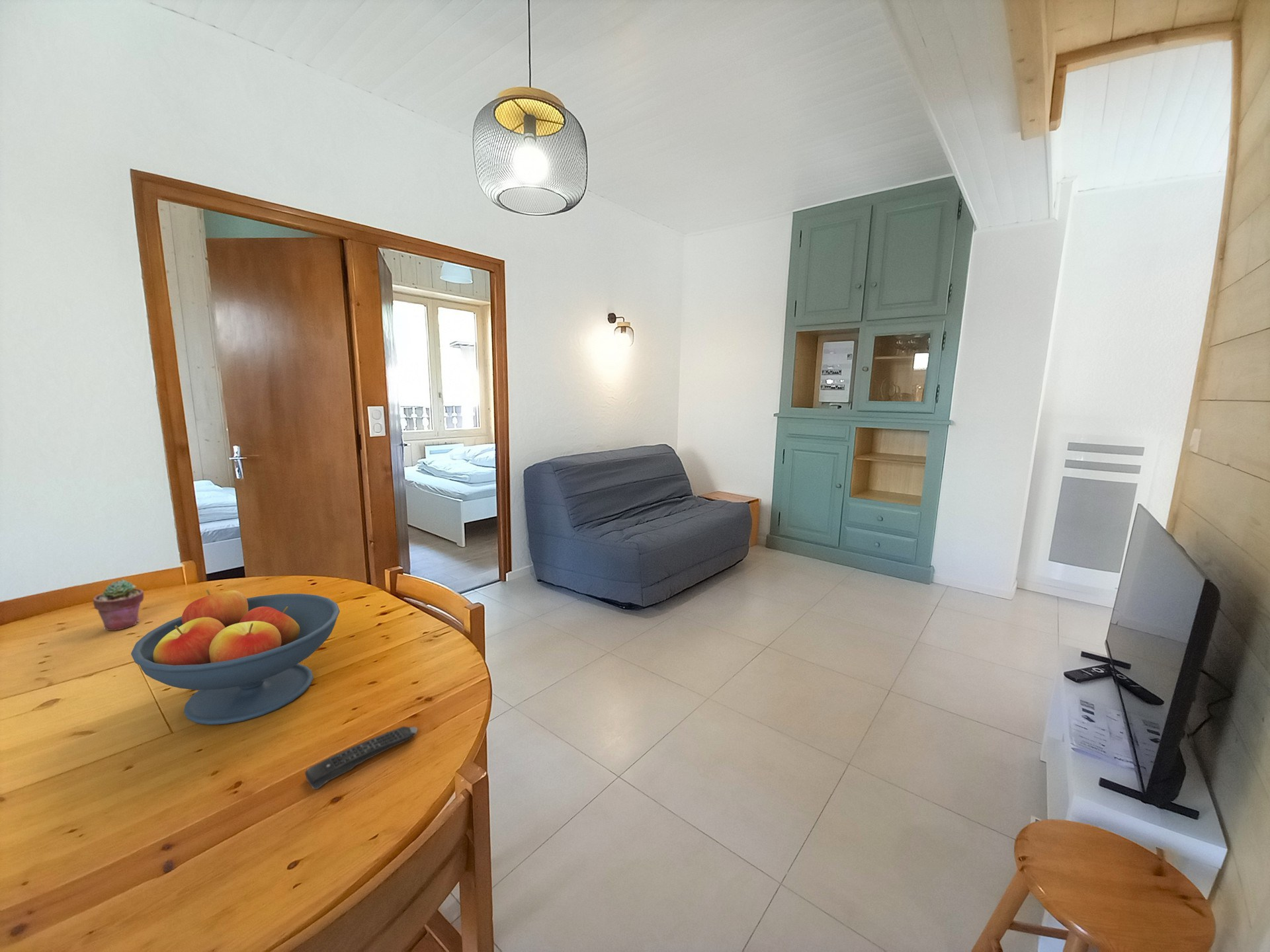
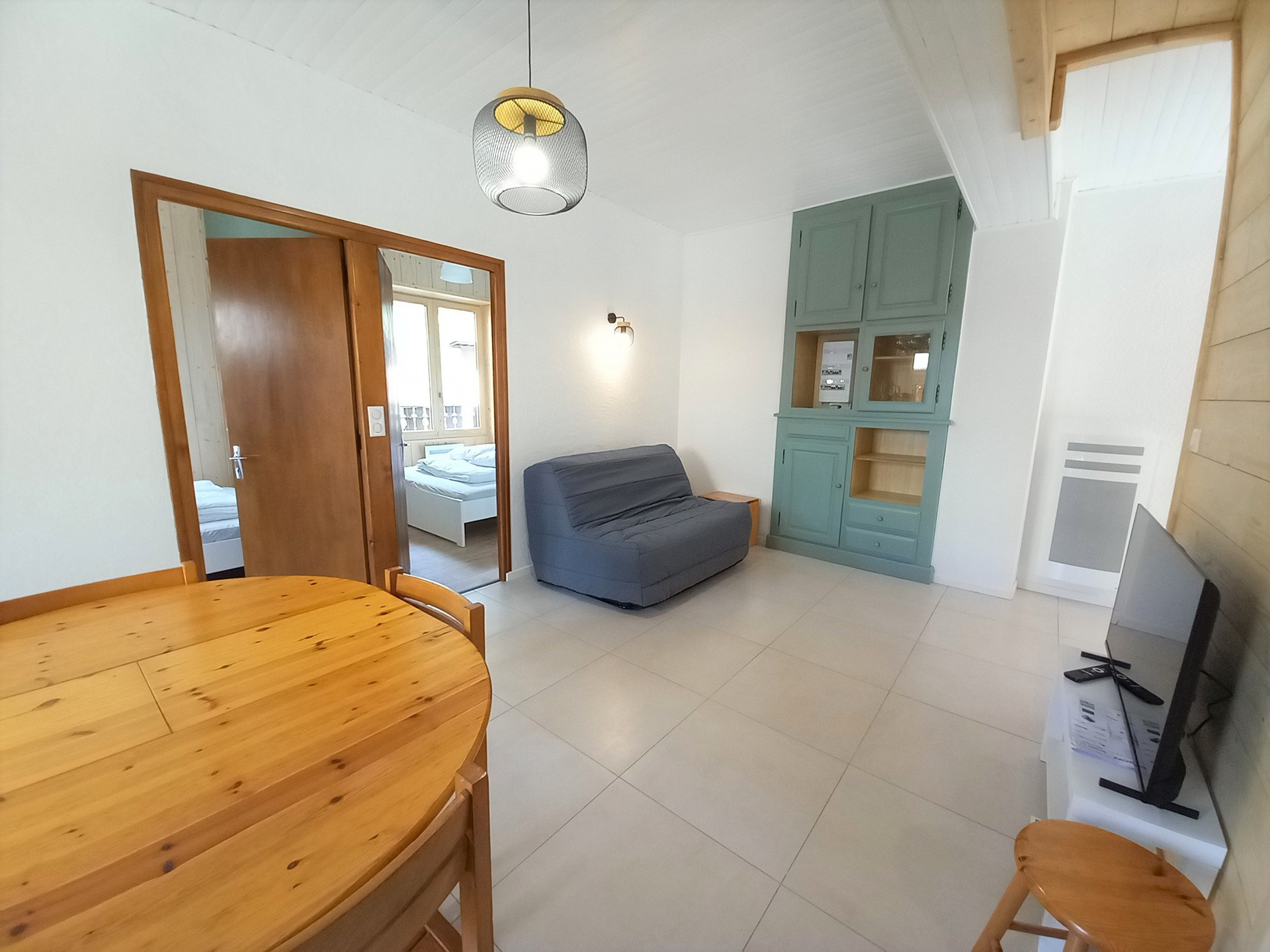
- potted succulent (120, 603)
- fruit bowl (247, 647)
- remote control (366, 752)
